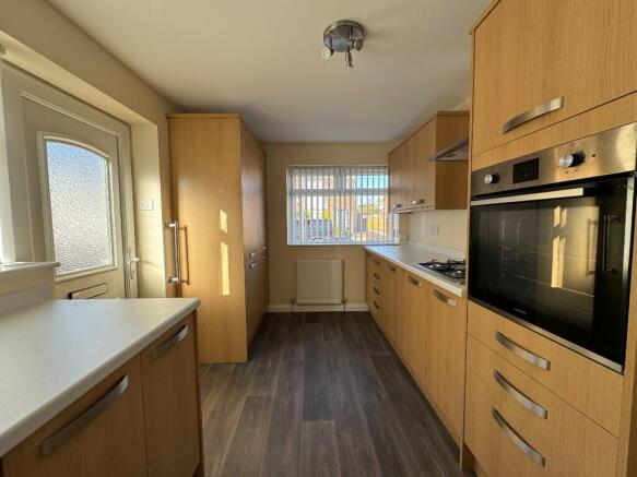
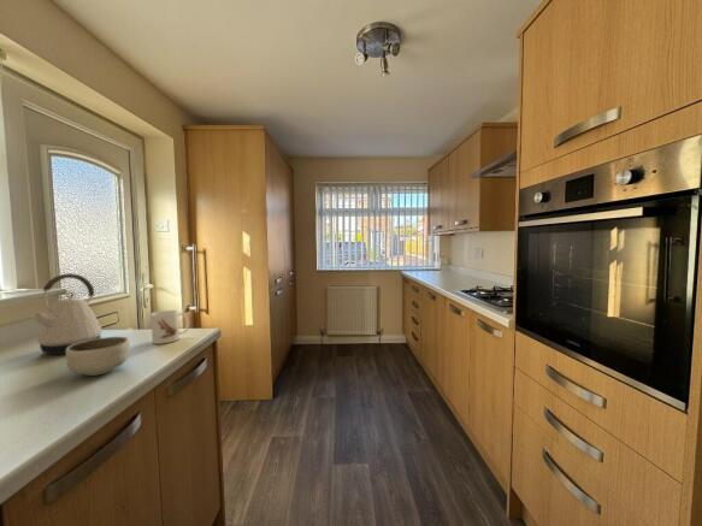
+ kettle (67, 311)
+ bowl (99, 356)
+ mug (171, 325)
